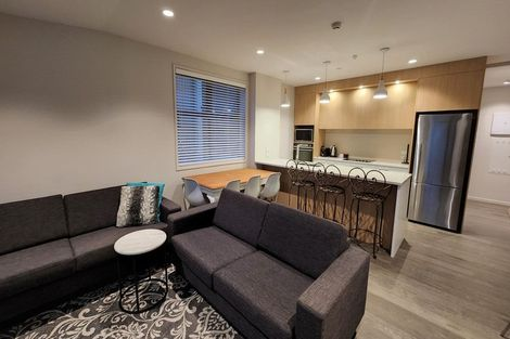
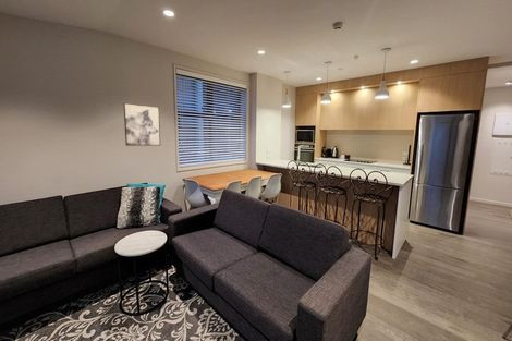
+ wall art (143, 125)
